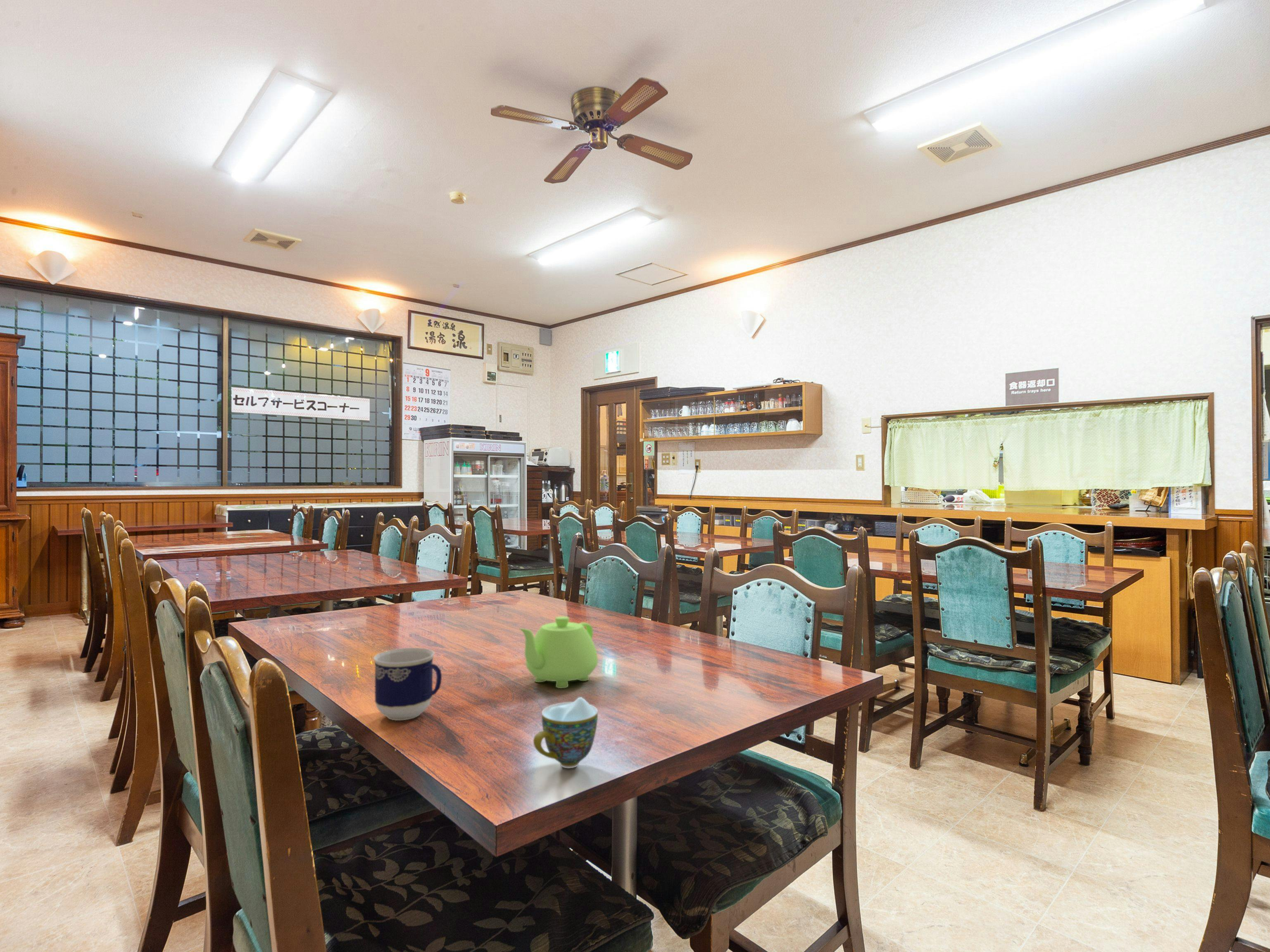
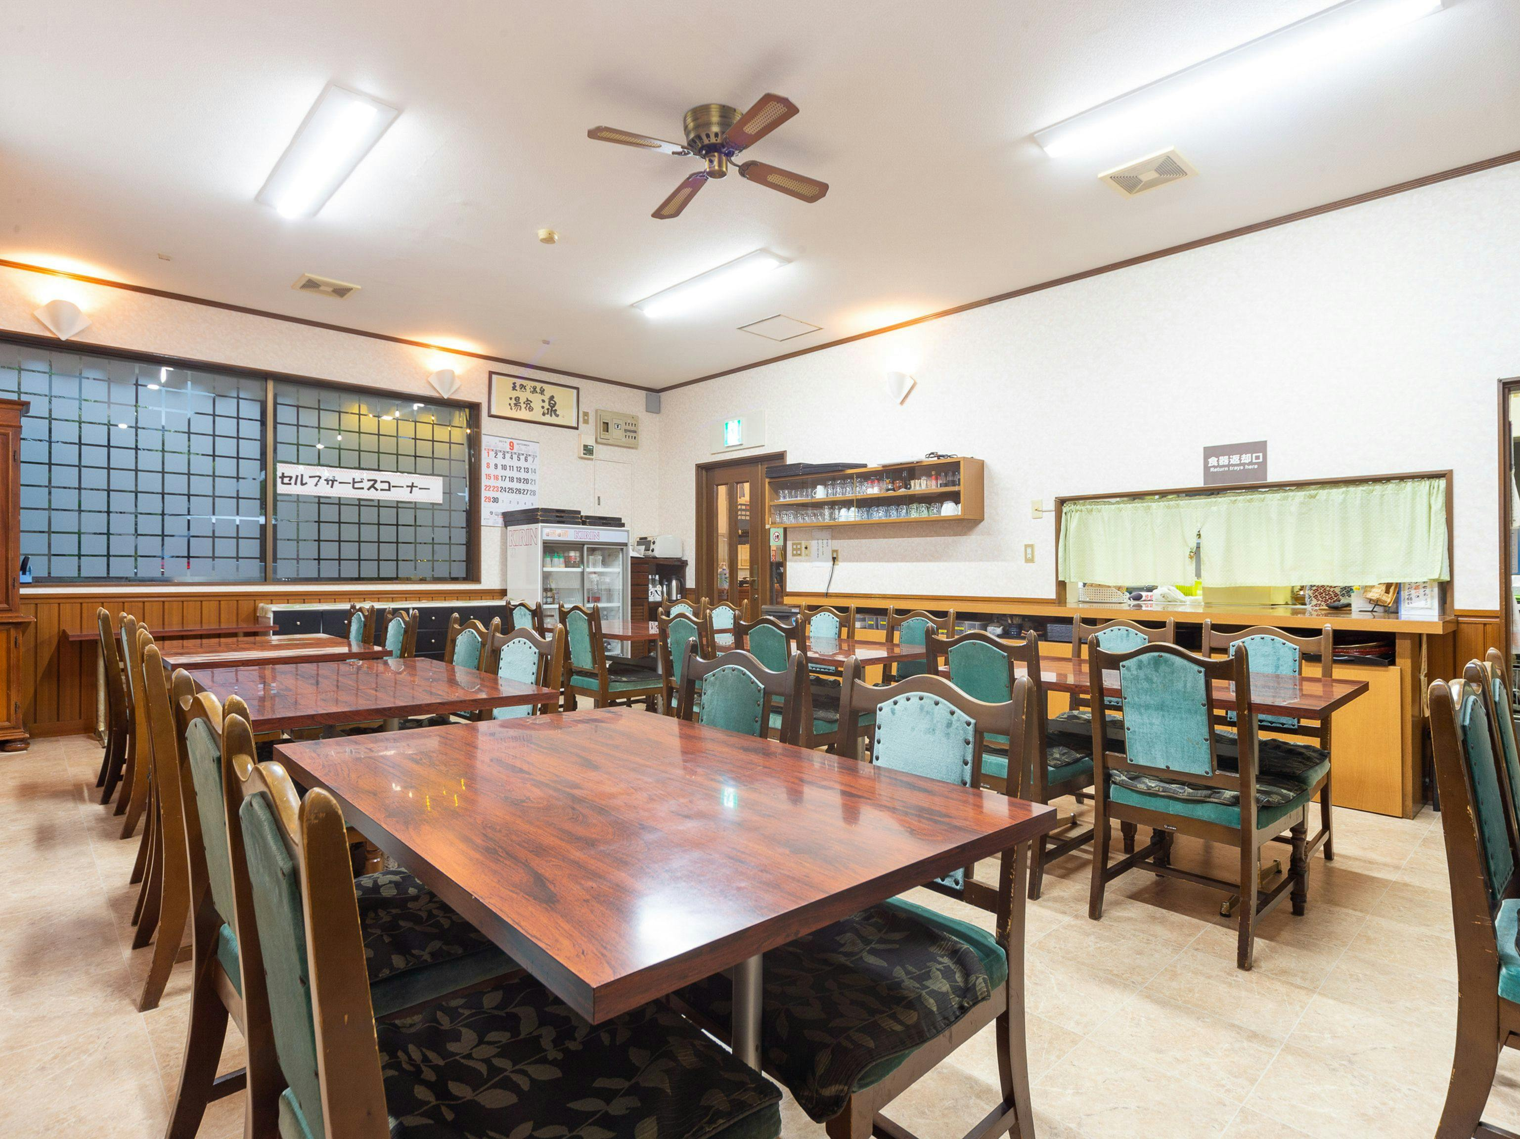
- teacup (564, 734)
- teapot (559, 649)
- cup (411, 686)
